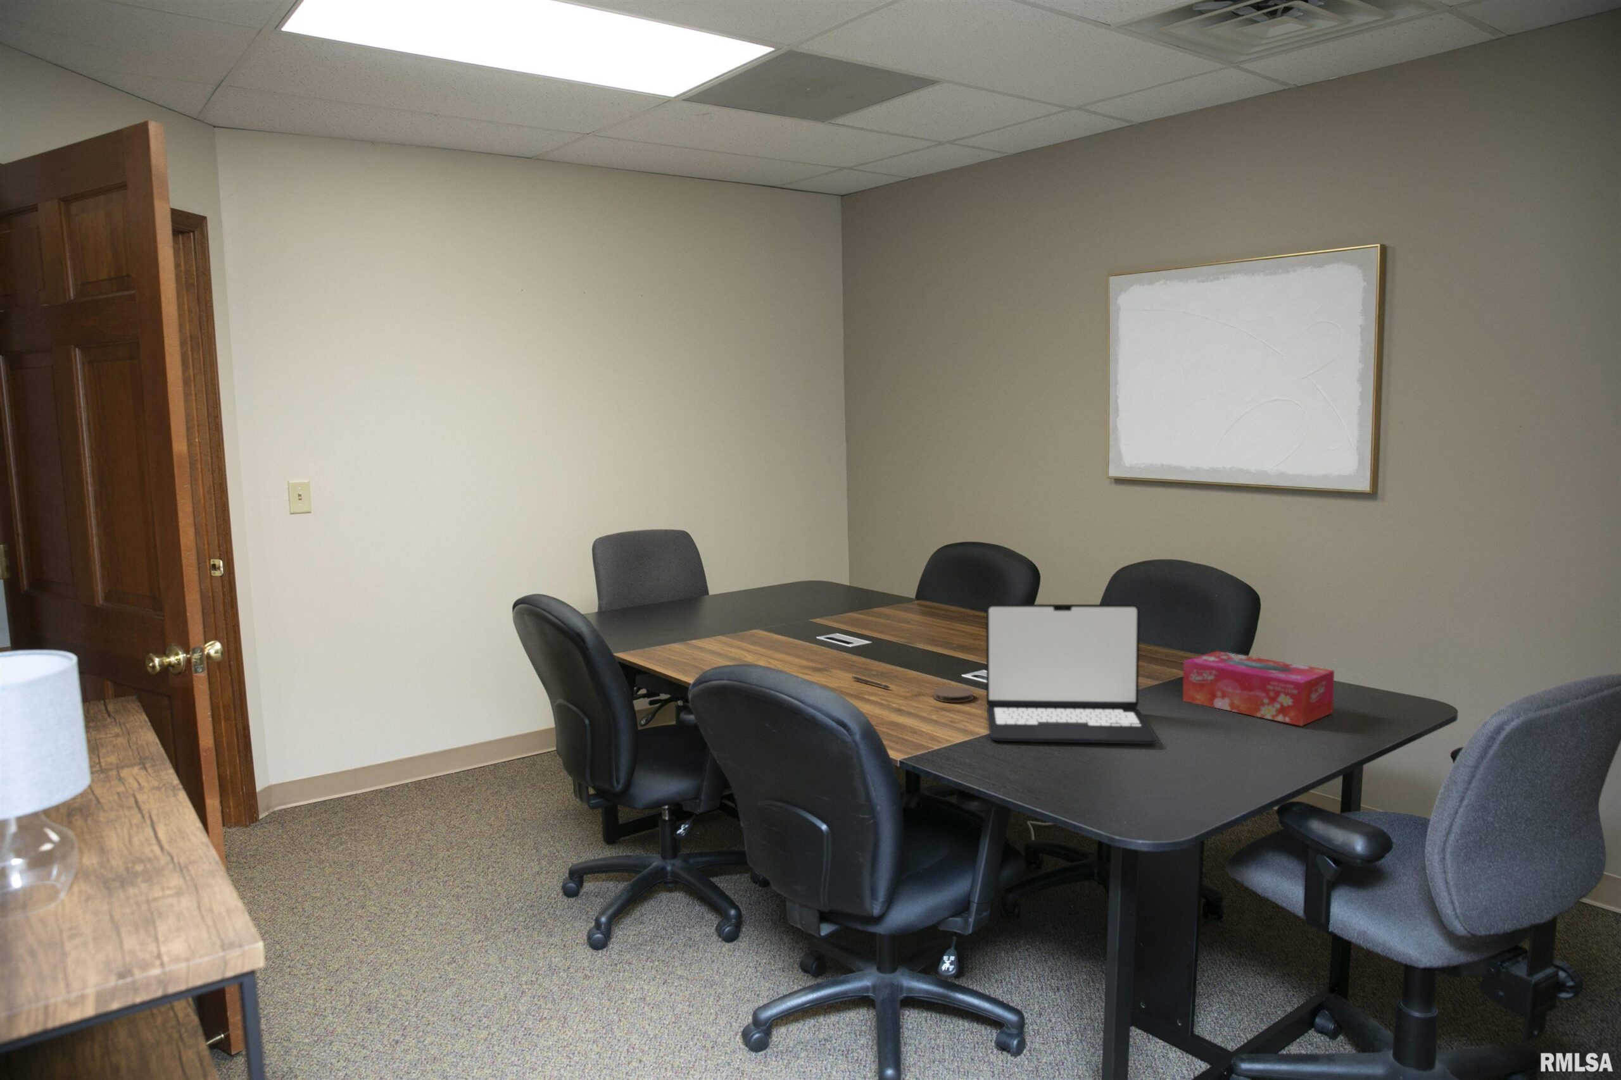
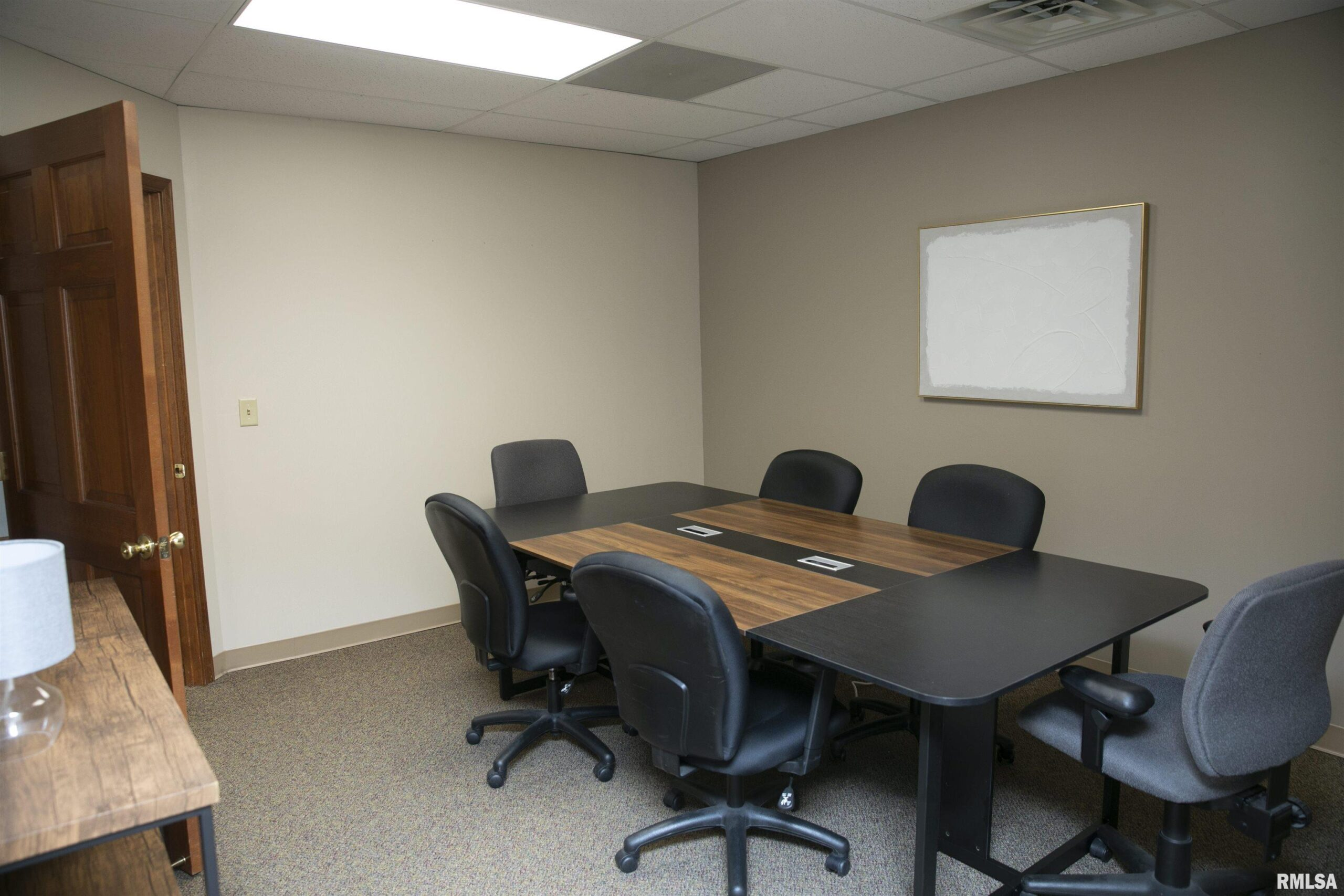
- coaster (953, 694)
- tissue box (1257, 686)
- pen (871, 682)
- laptop (1067, 670)
